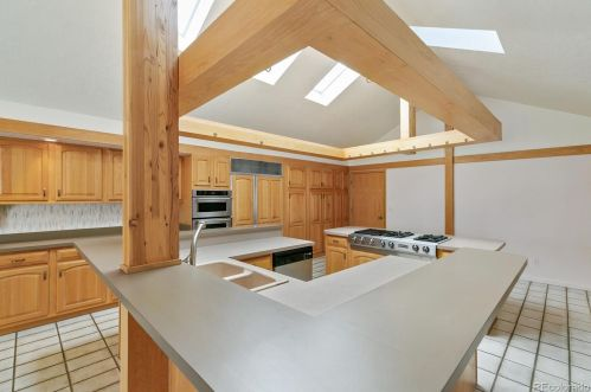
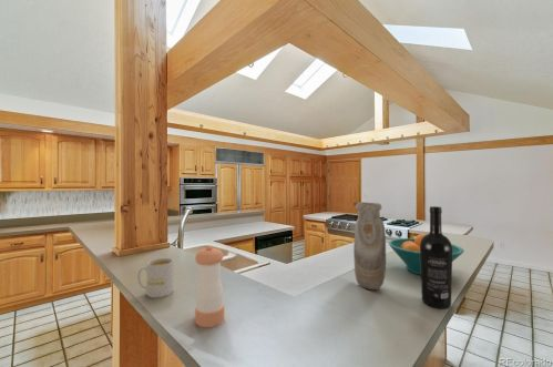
+ pepper shaker (209, 283)
+ mug (155, 277)
+ vase (369, 244)
+ wine bottle (436, 255)
+ fruit bowl (419, 252)
